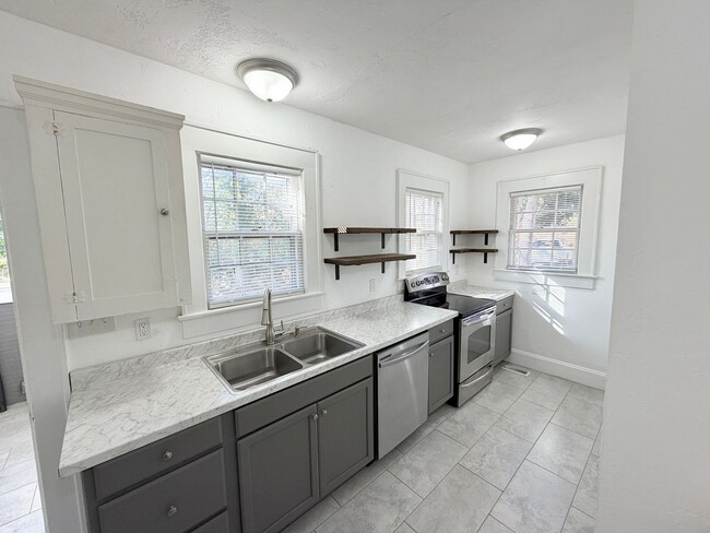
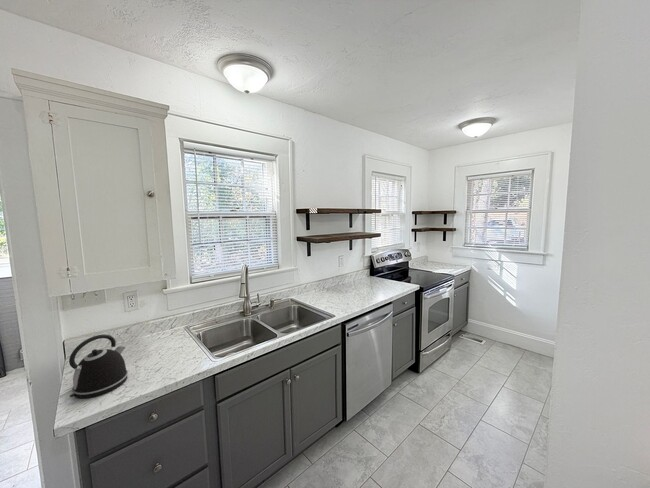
+ kettle (98, 360)
